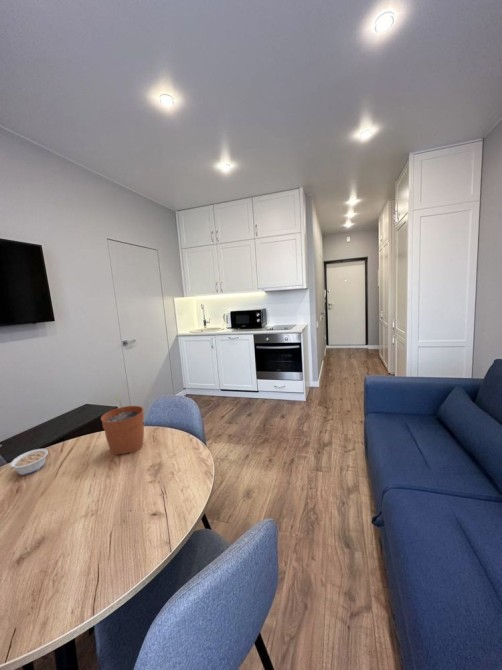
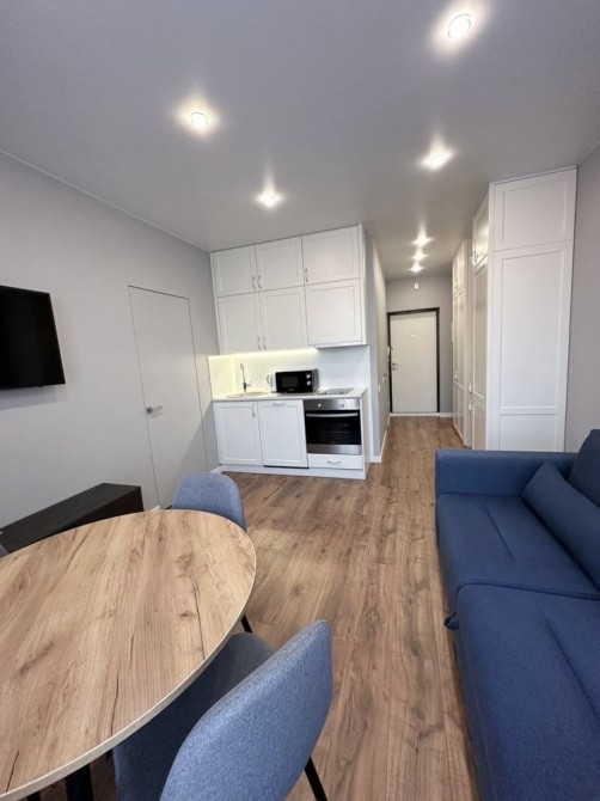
- plant pot (123, 421)
- legume (30, 462)
